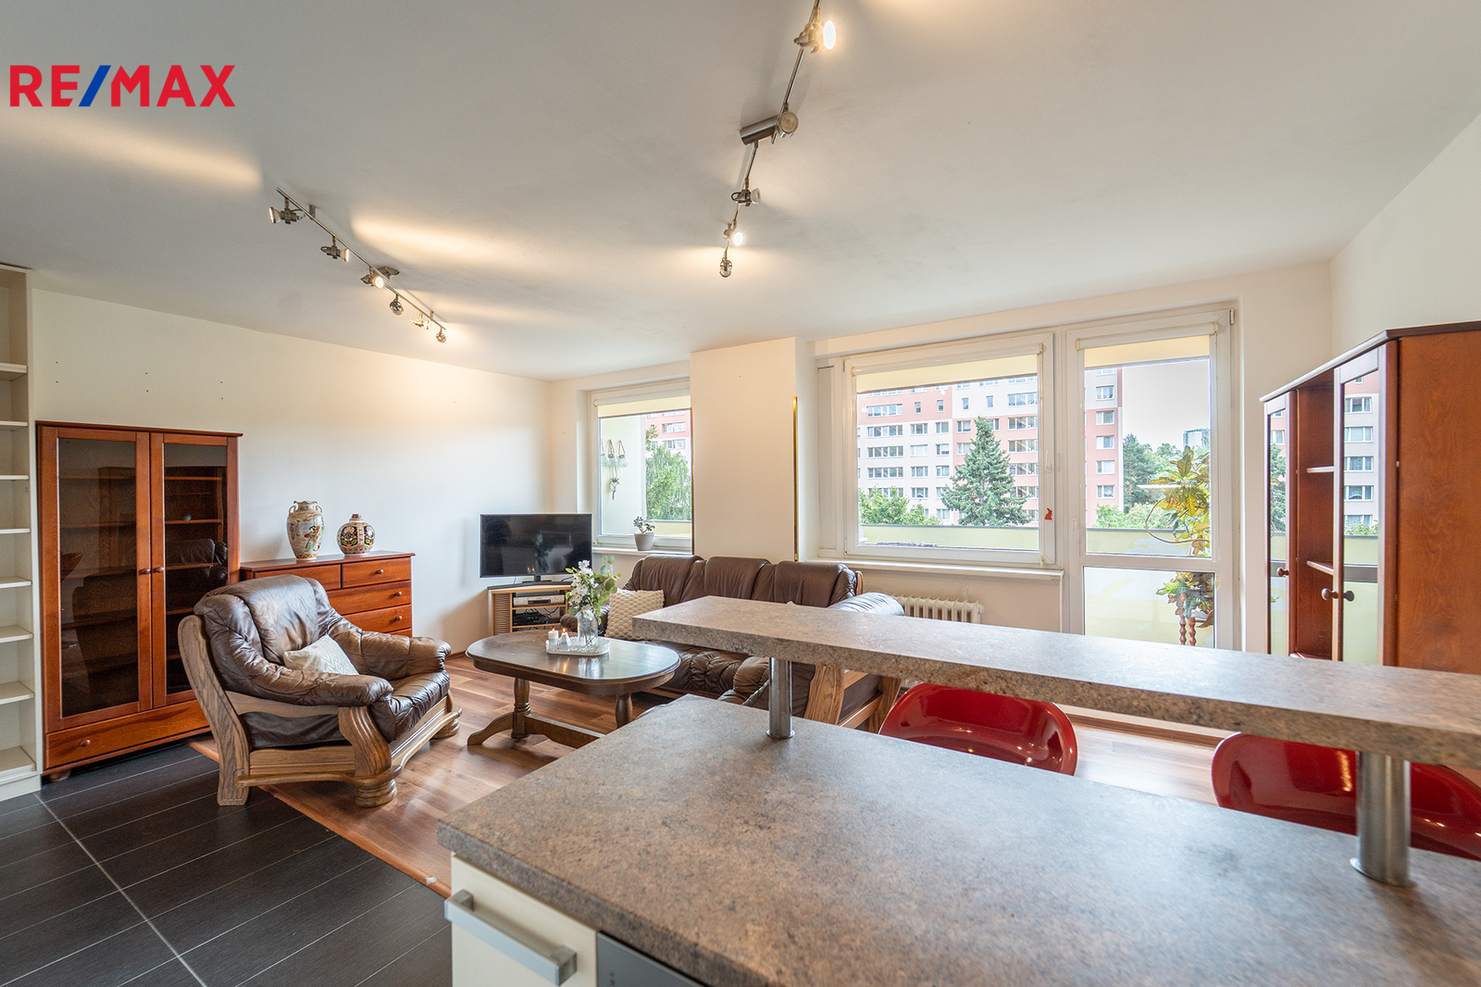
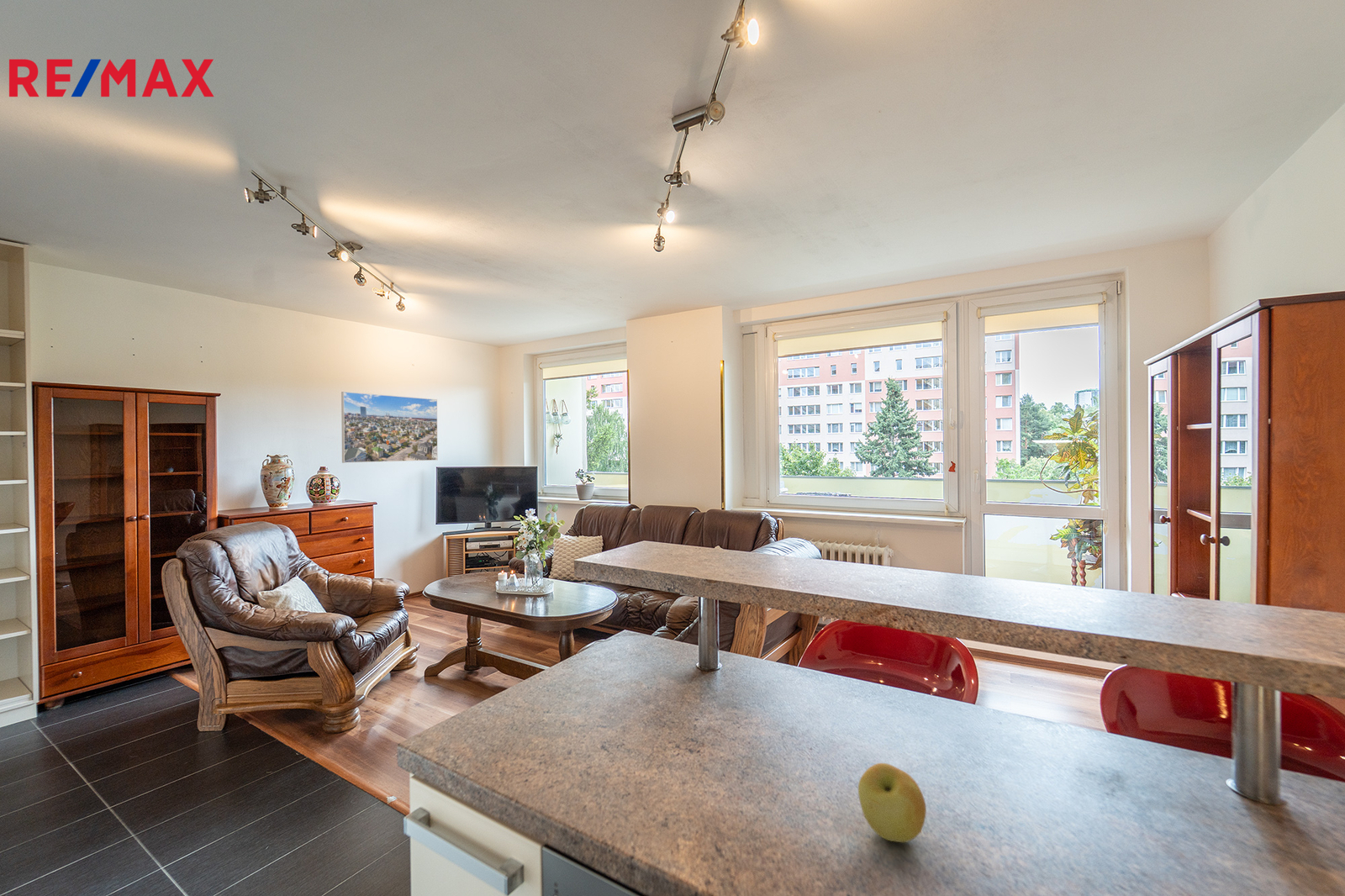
+ apple (891, 804)
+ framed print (393, 429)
